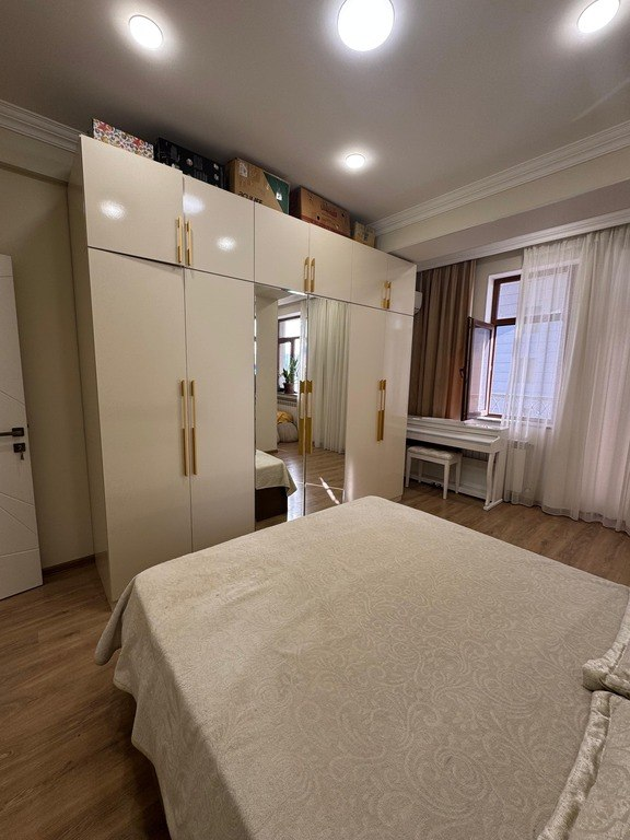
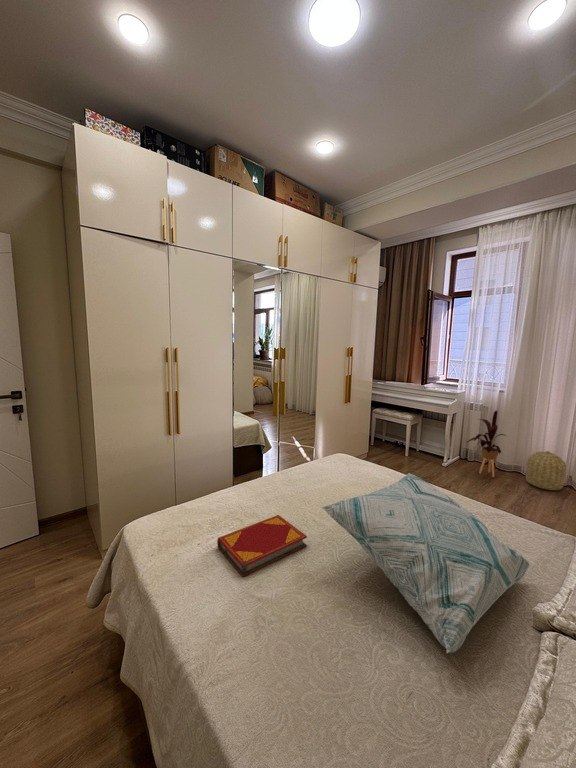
+ decorative pillow (423, 539)
+ basket (545, 468)
+ hardback book (262, 541)
+ house plant (486, 441)
